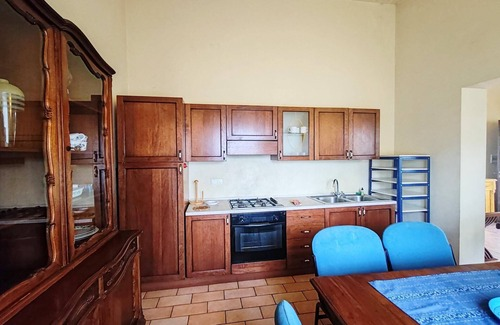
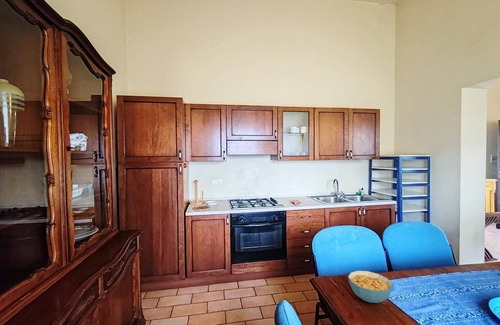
+ cereal bowl (369, 289)
